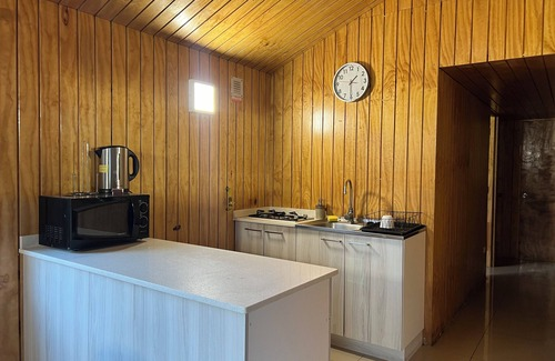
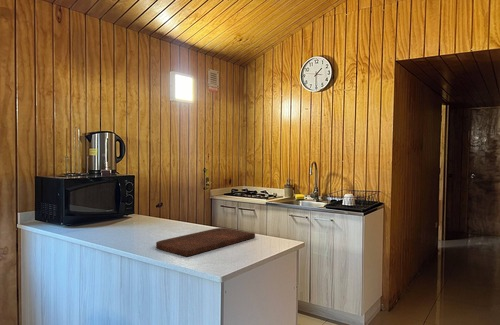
+ cutting board (206, 239)
